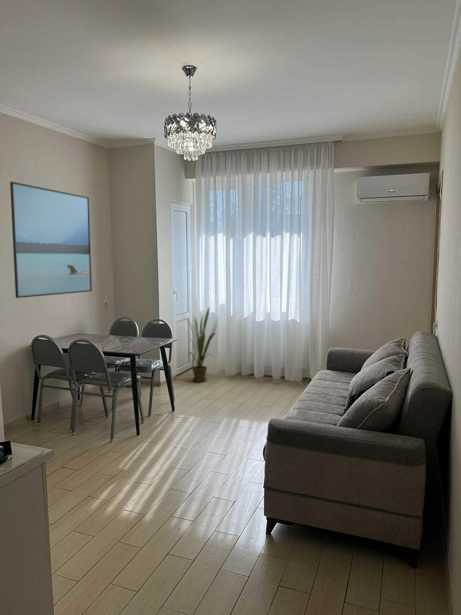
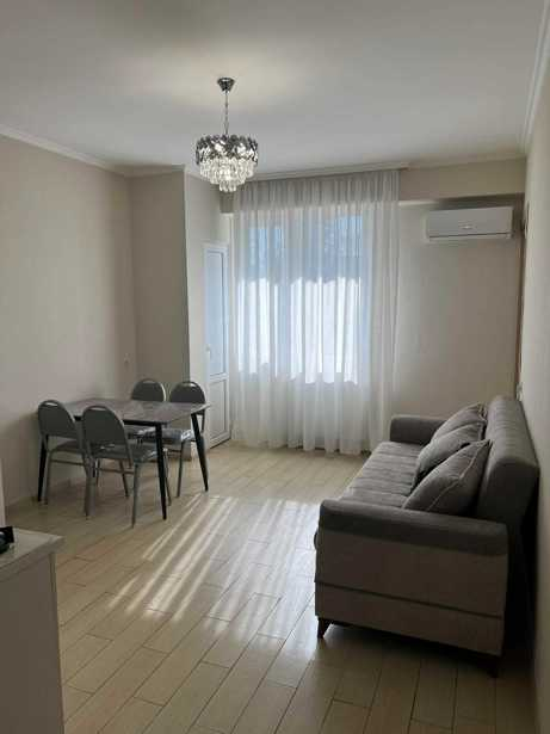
- house plant (199, 344)
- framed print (55, 242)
